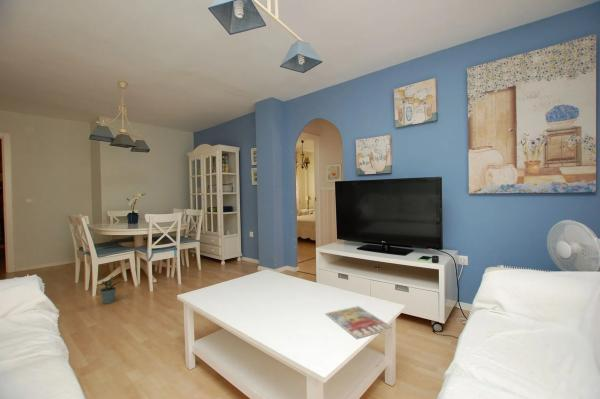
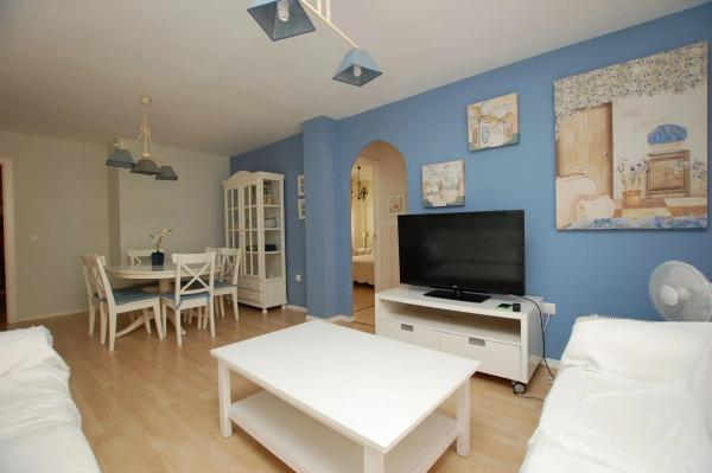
- potted plant (111, 289)
- magazine (357, 320)
